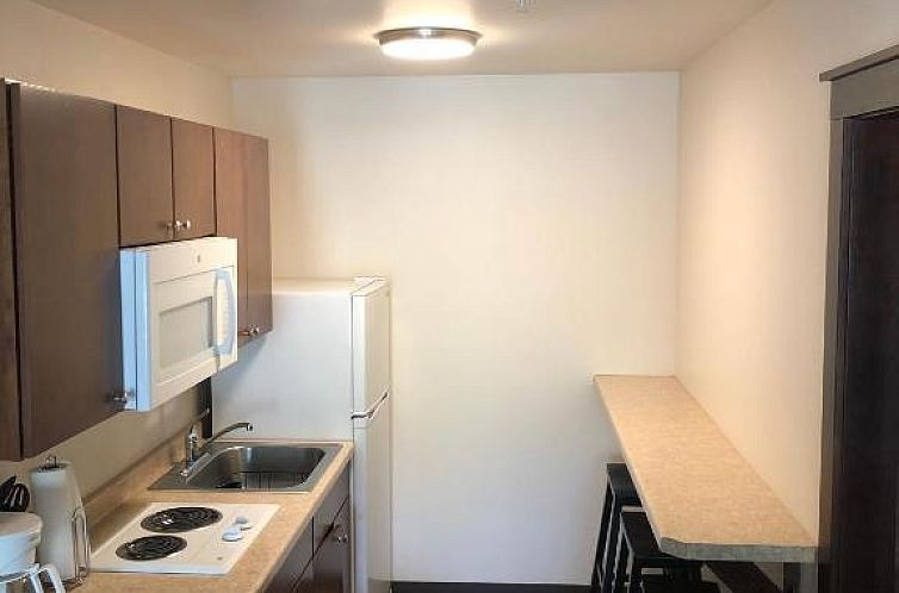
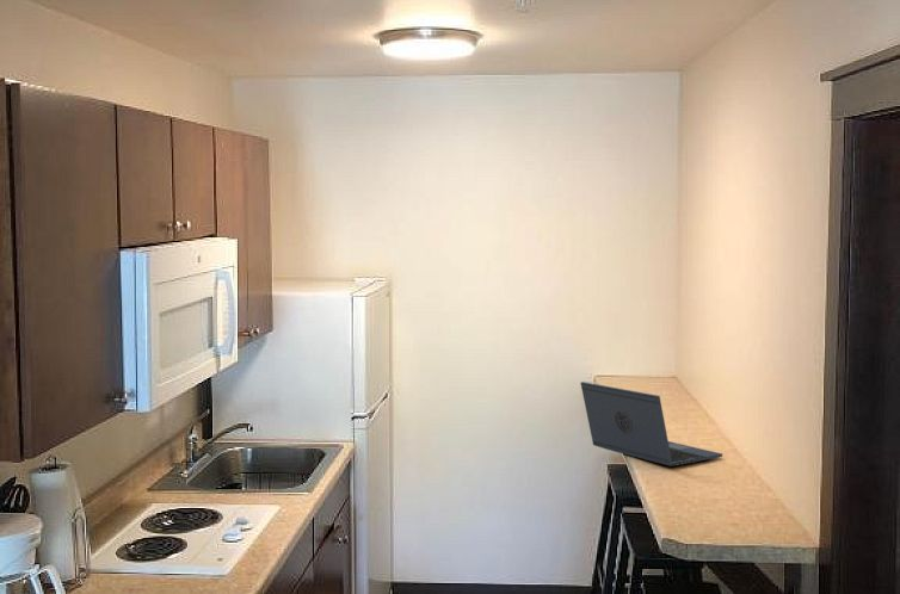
+ laptop (649, 417)
